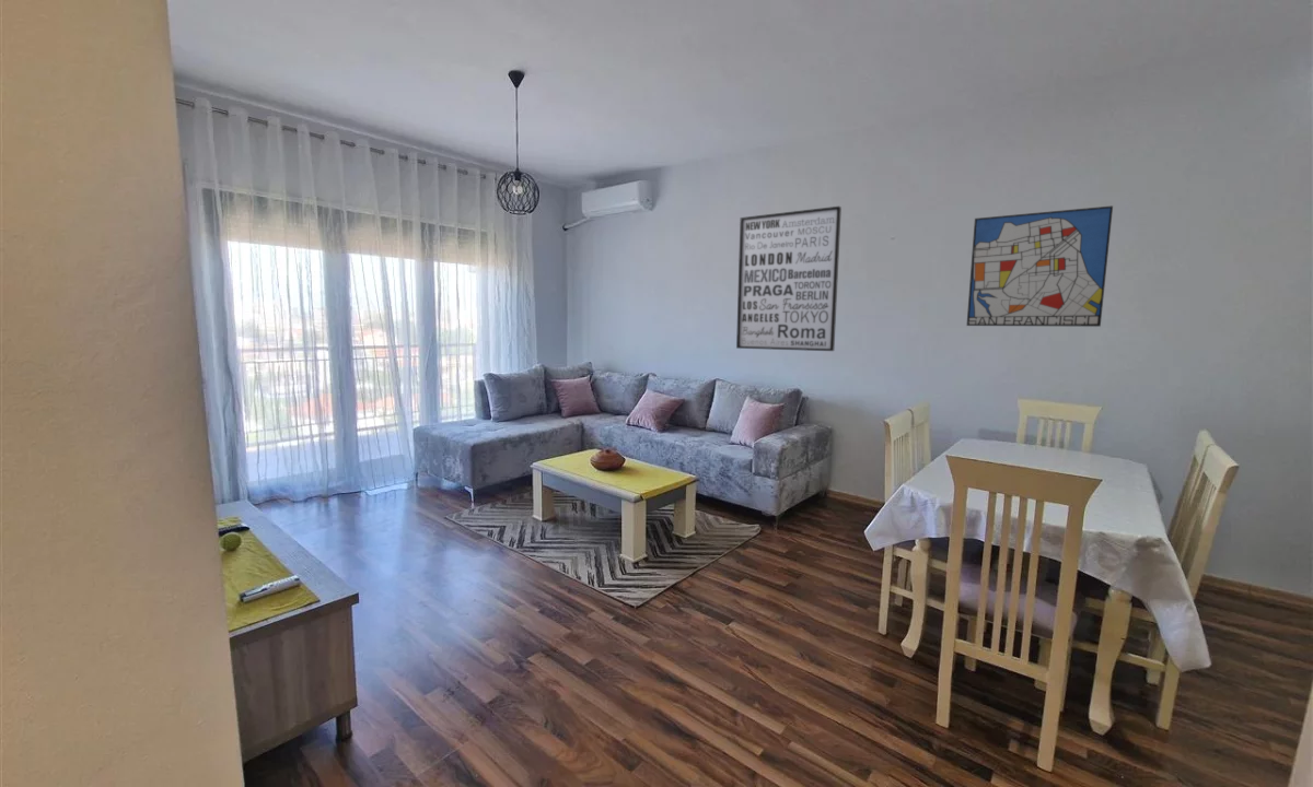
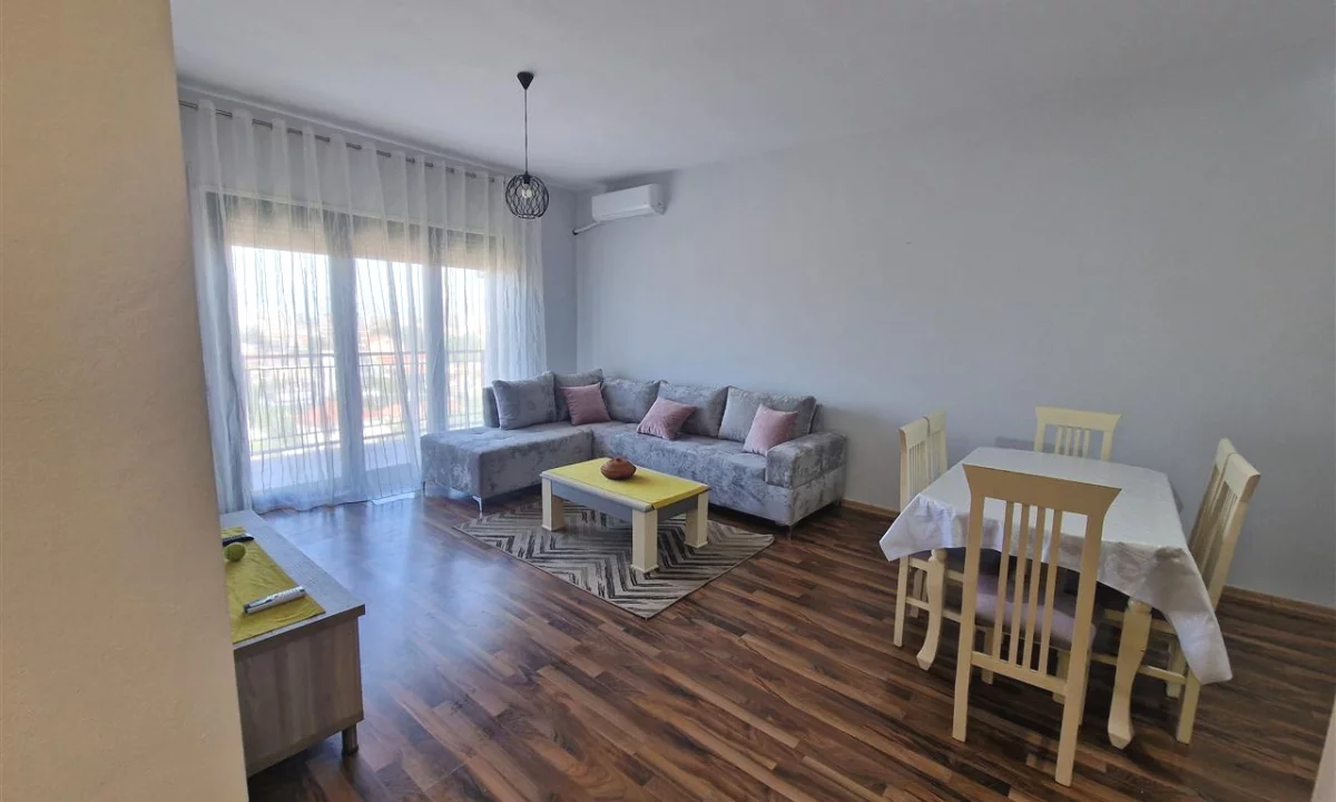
- wall art (785, 282)
- wall art (1034, 270)
